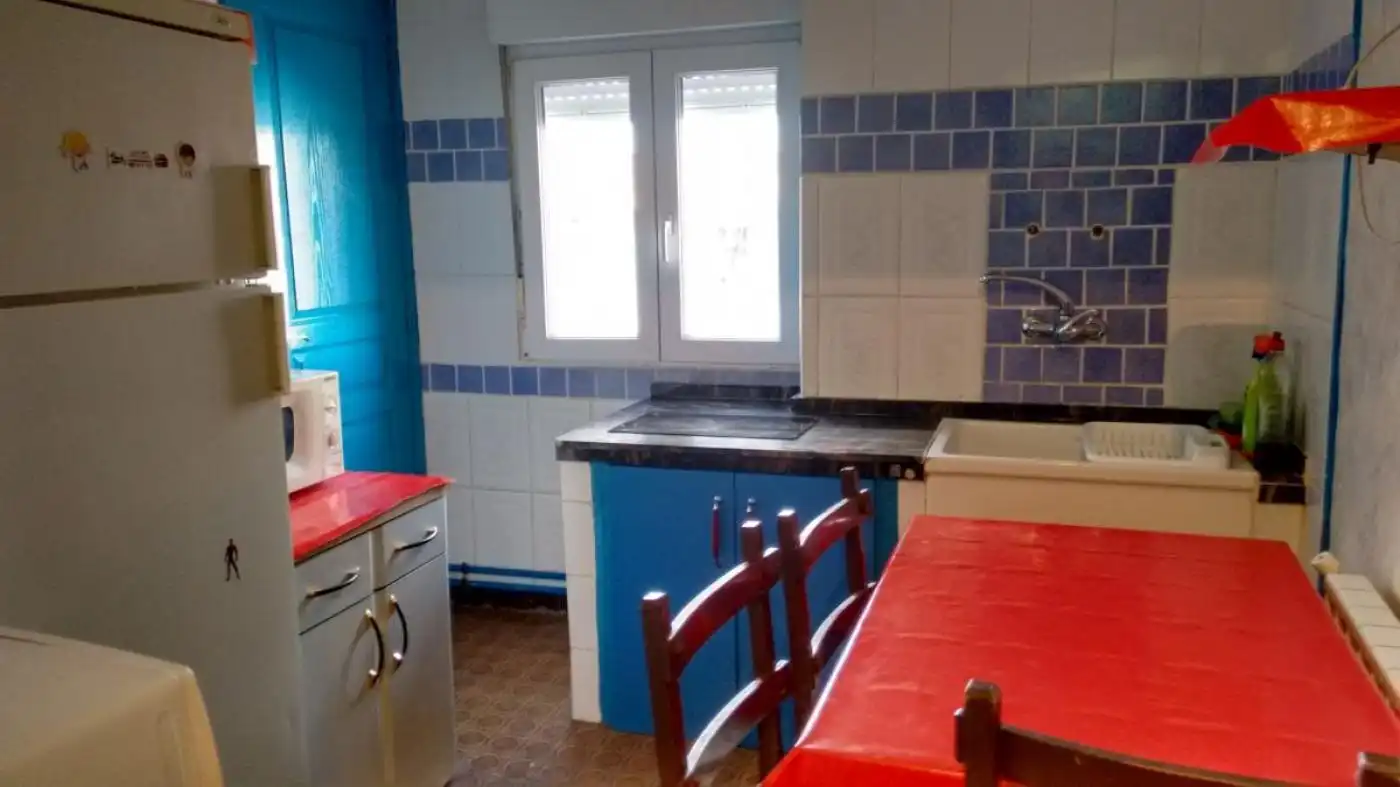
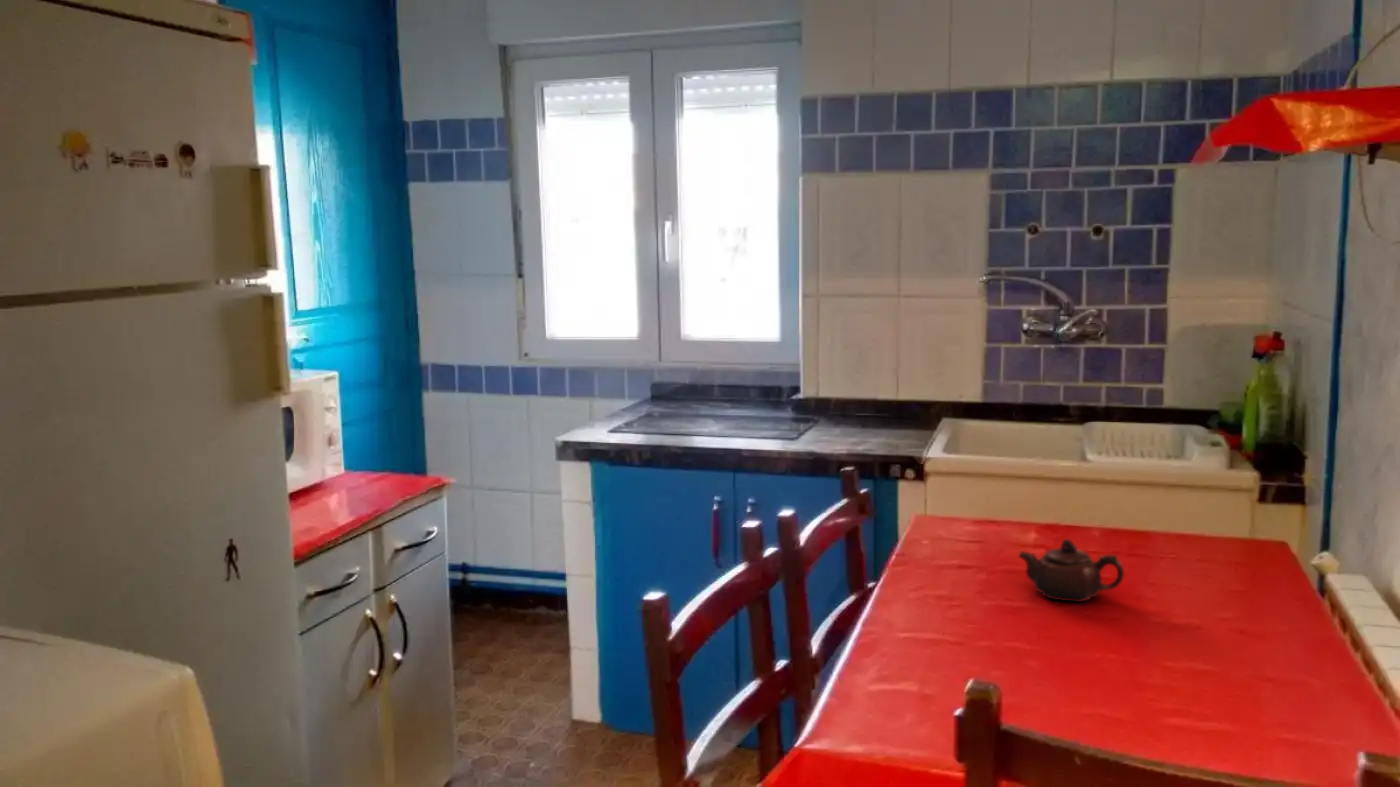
+ teapot (1070, 566)
